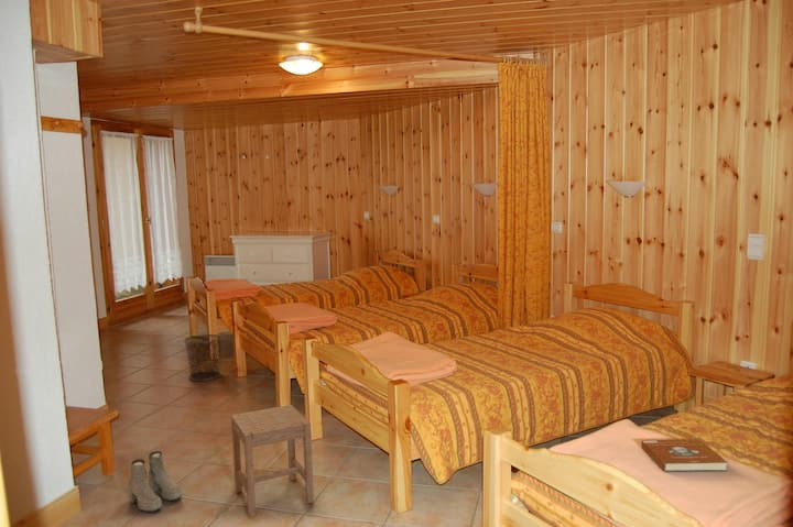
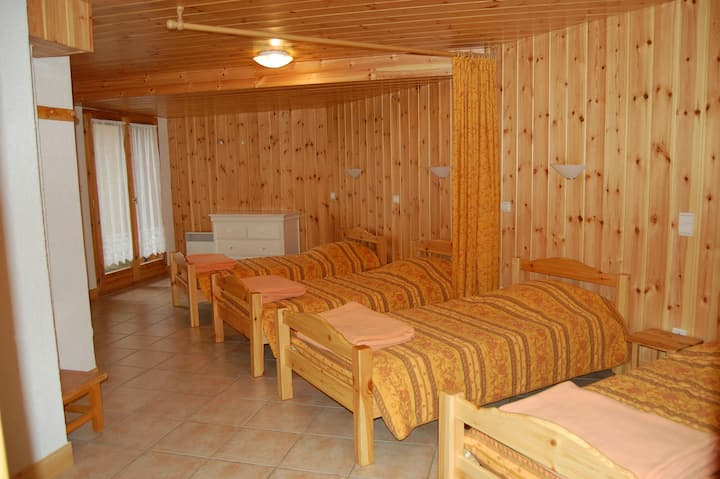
- boots (153, 479)
- book (682, 453)
- stool (269, 443)
- waste bin (204, 356)
